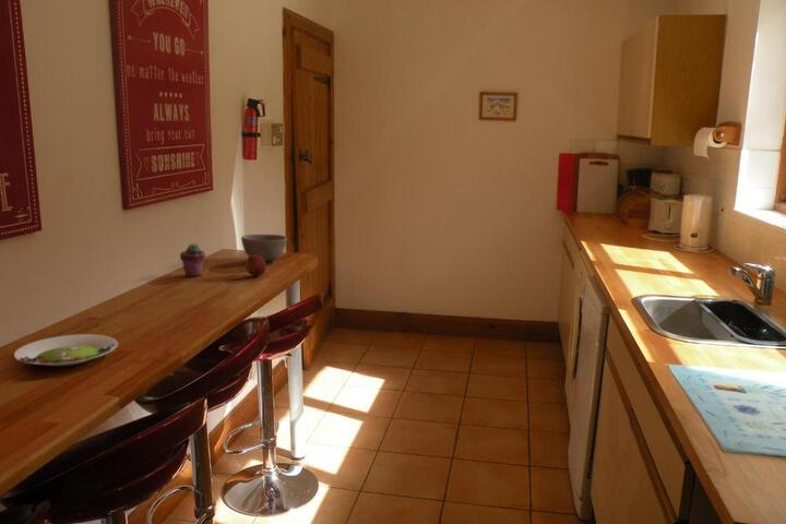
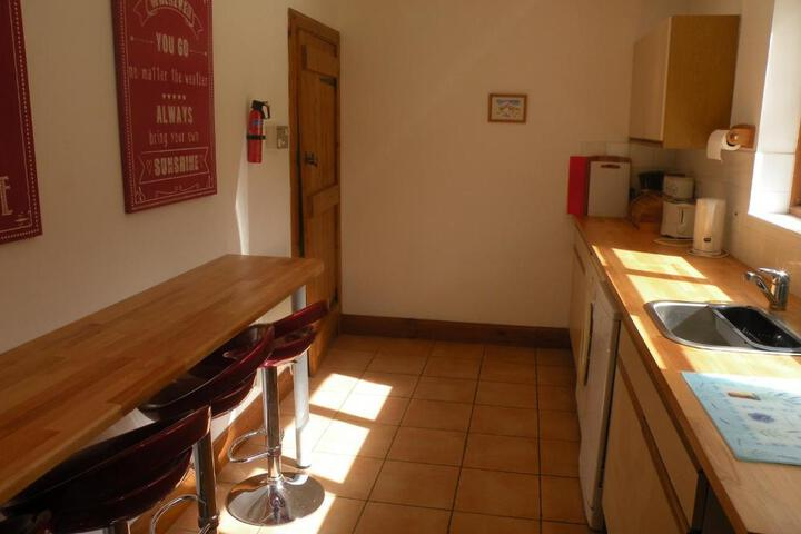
- apple (255, 265)
- potted succulent (192, 259)
- salad plate (67, 350)
- bowl (264, 249)
